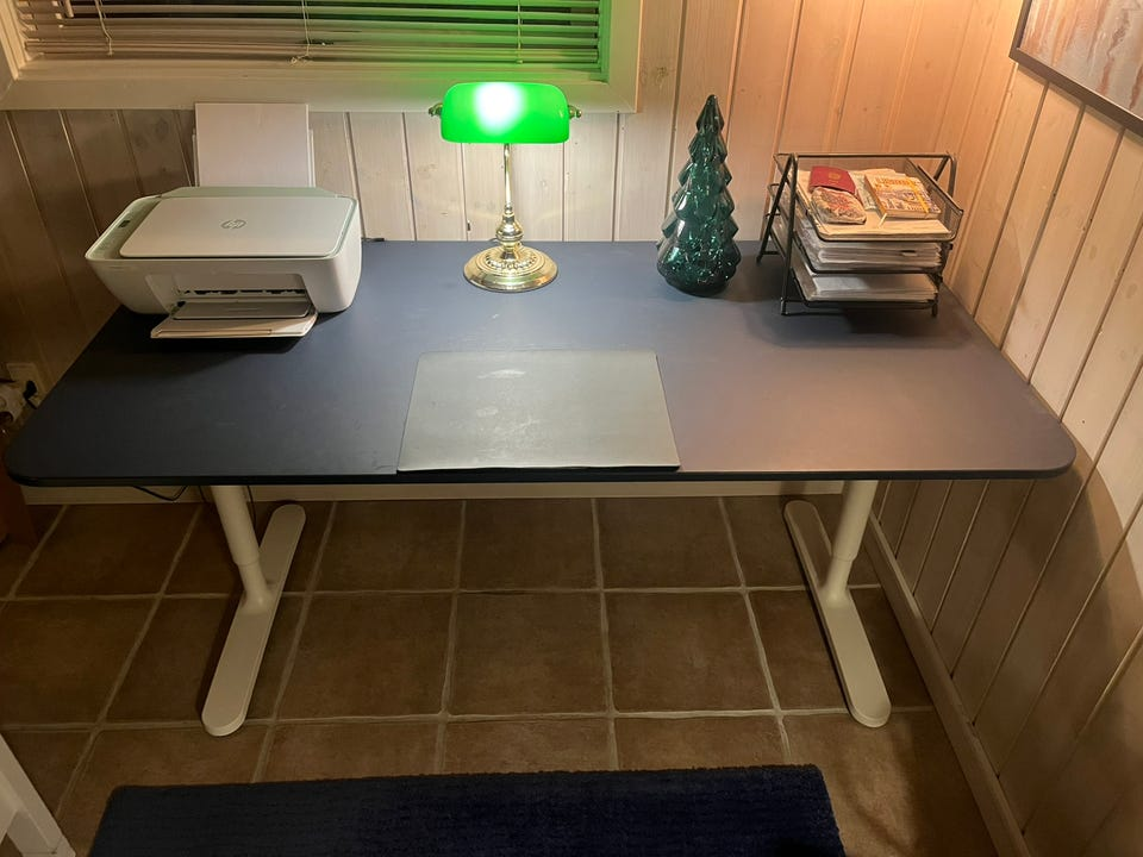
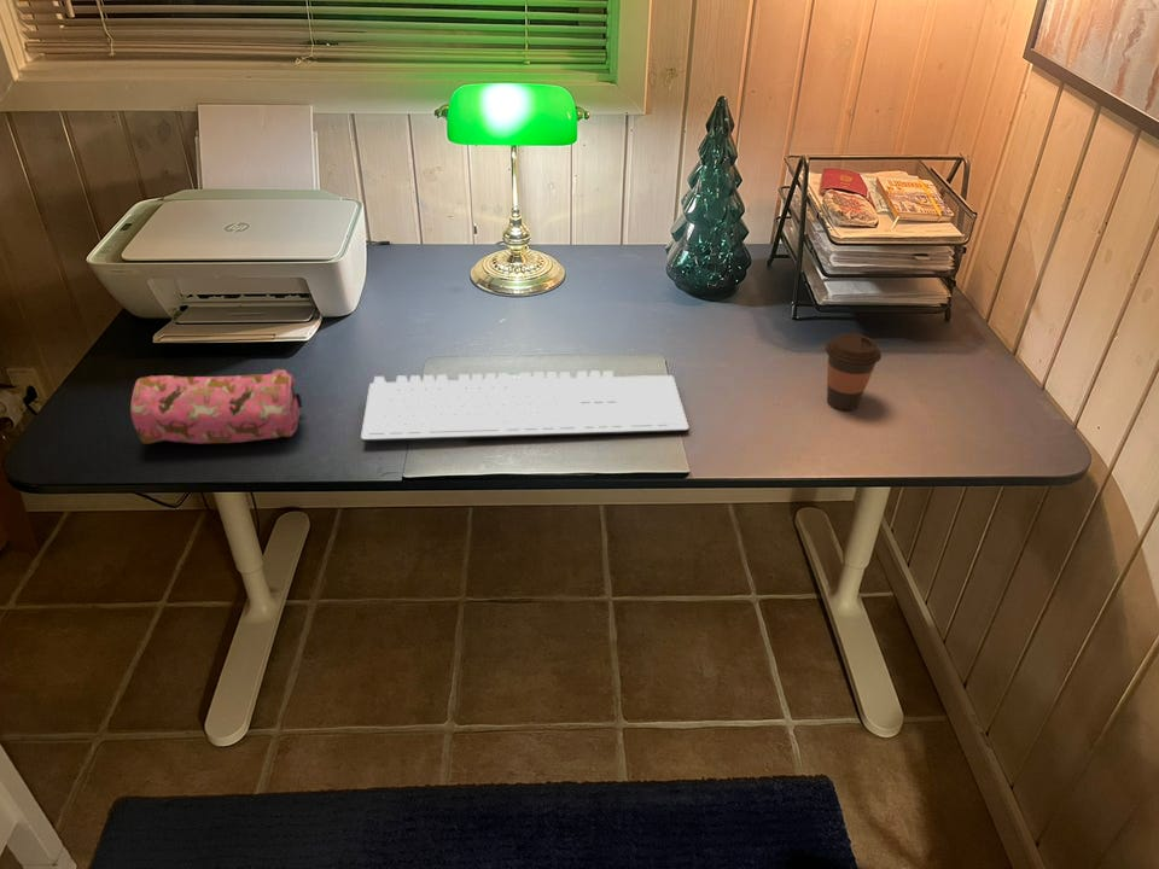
+ coffee cup (848, 373)
+ keyboard (525, 403)
+ pencil case (216, 406)
